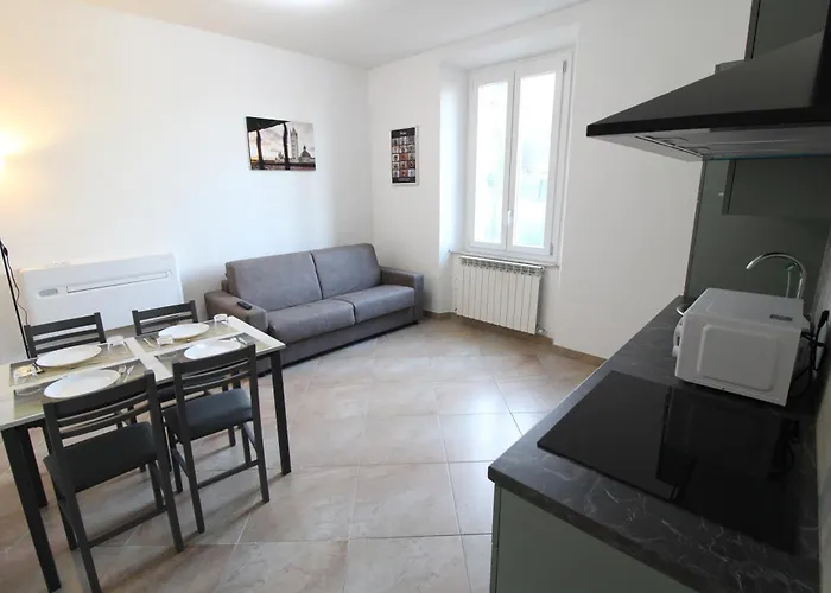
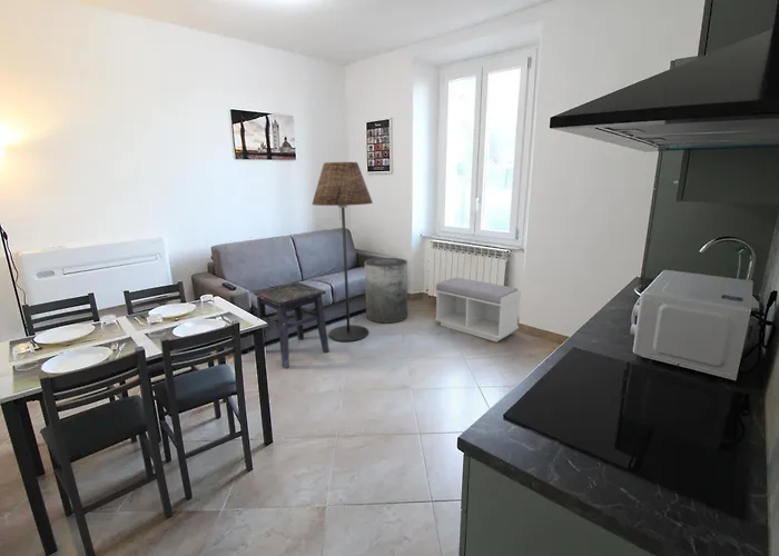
+ bench (475, 307)
+ side table (292, 322)
+ floor lamp (344, 252)
+ trash can (386, 289)
